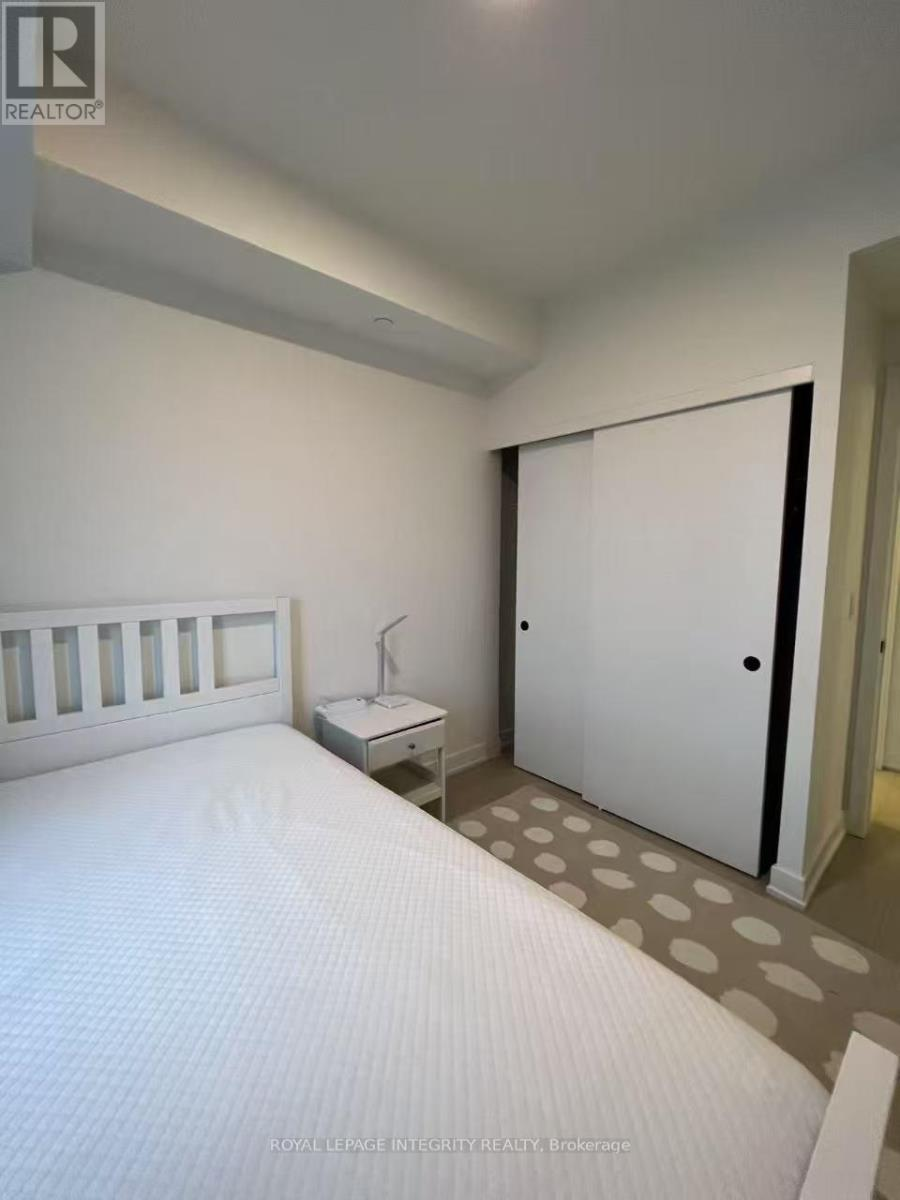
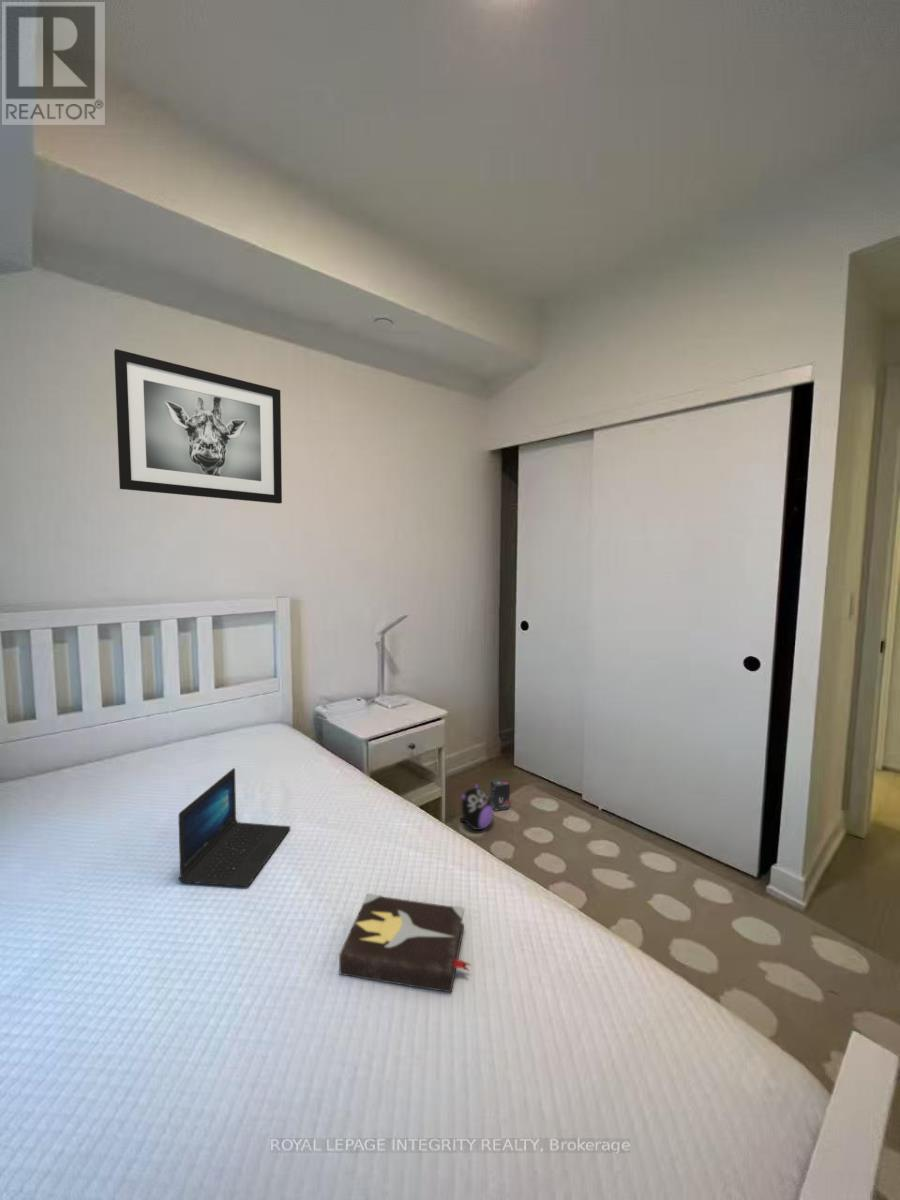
+ laptop (238, 822)
+ plush toy (477, 805)
+ wall art (206, 435)
+ box (499, 794)
+ hardback book (405, 937)
